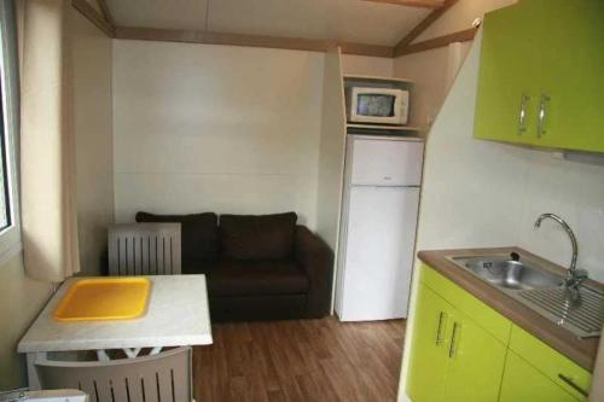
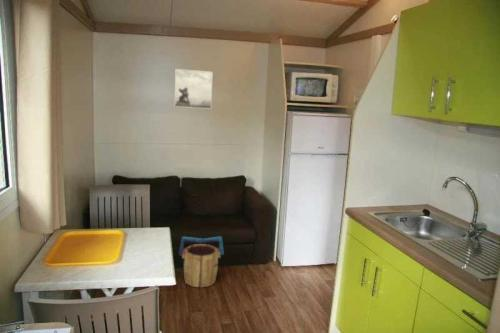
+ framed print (193, 89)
+ bucket (201, 258)
